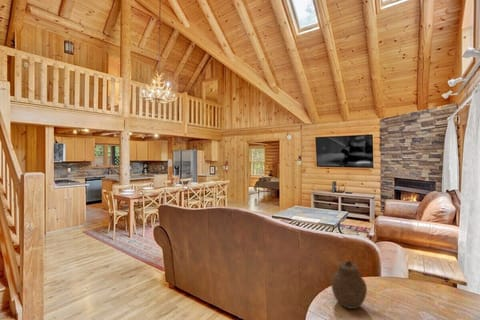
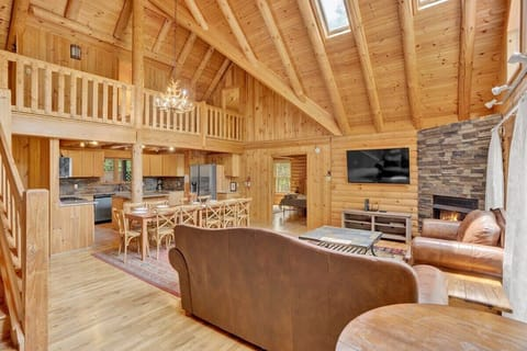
- jar (348, 282)
